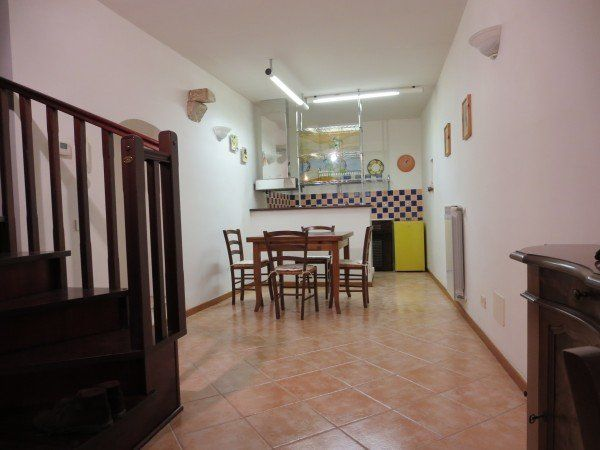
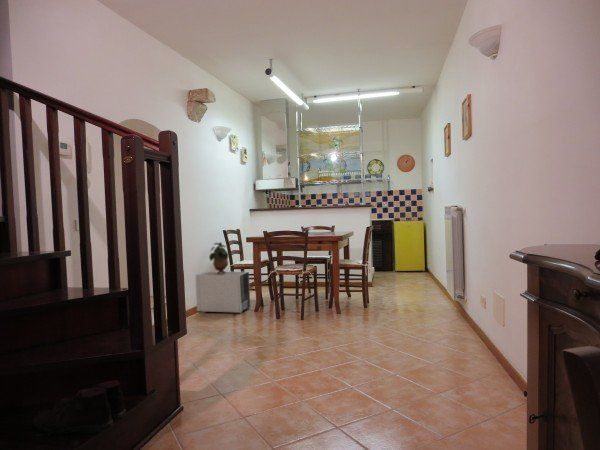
+ potted plant (219, 257)
+ air purifier (222, 292)
